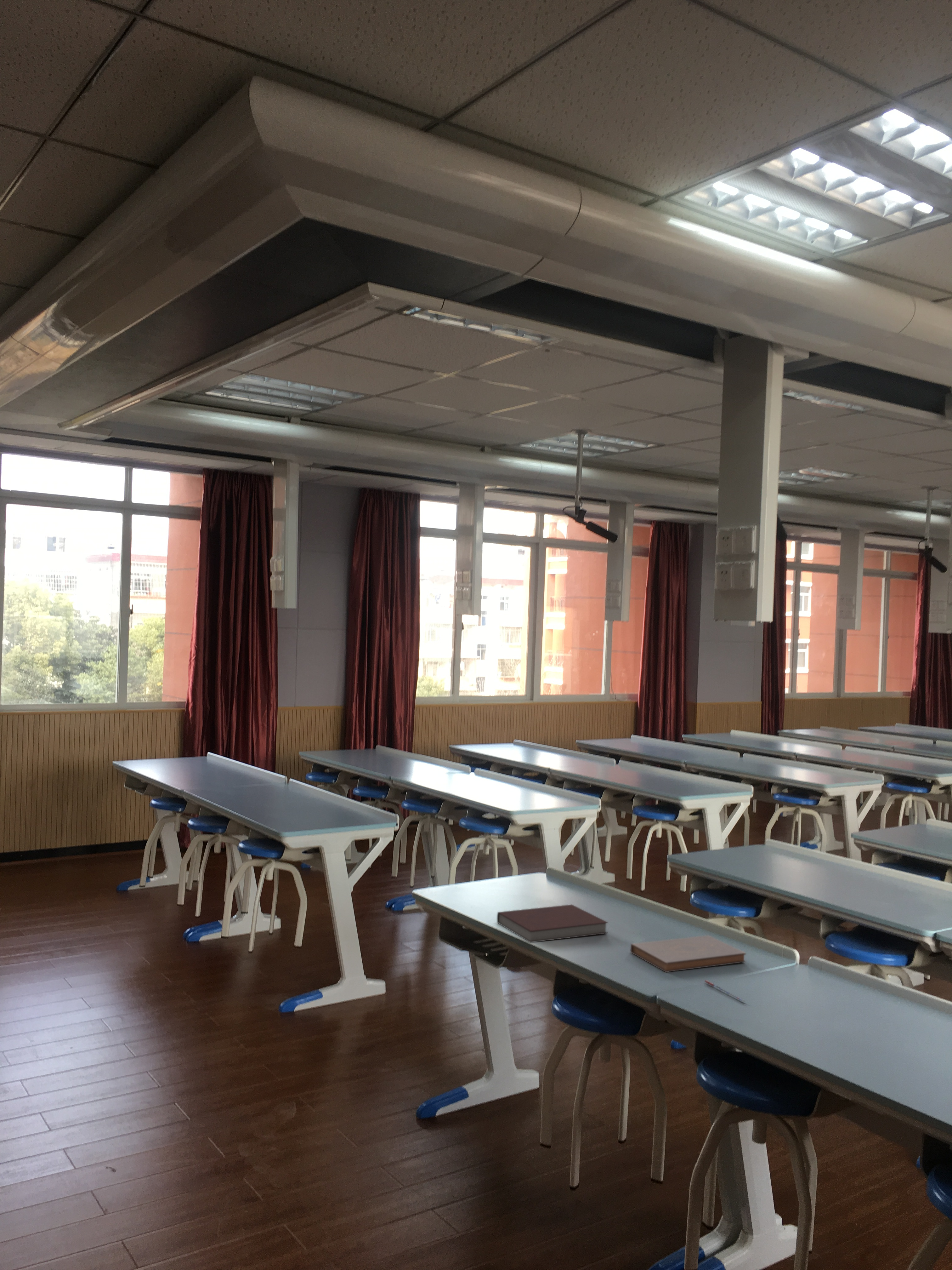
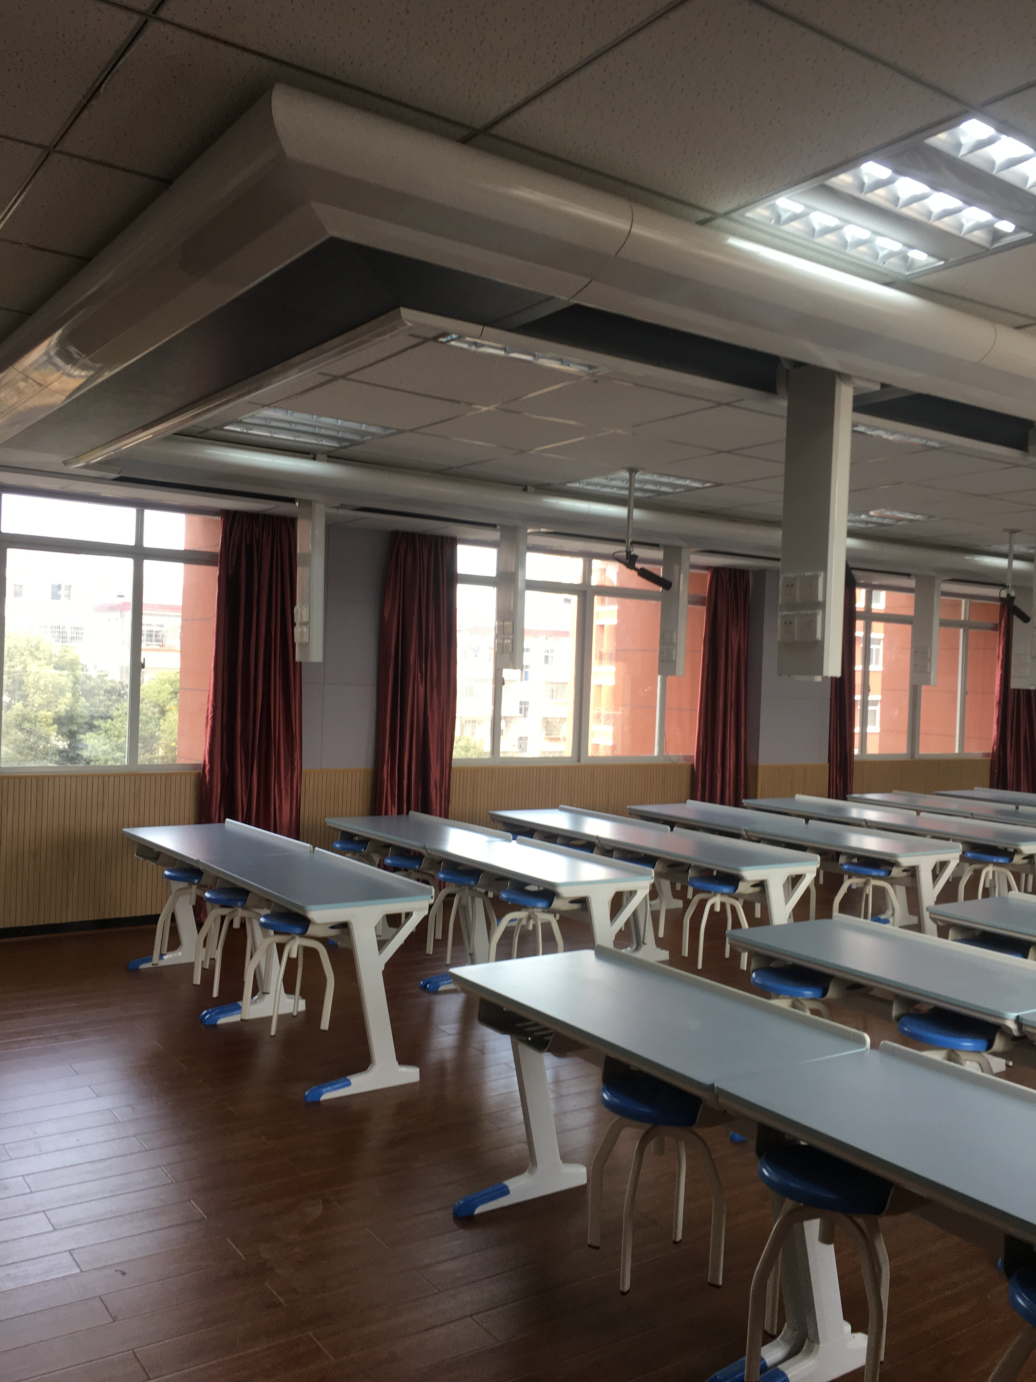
- book (688, 952)
- pen (724, 991)
- notebook (552, 922)
